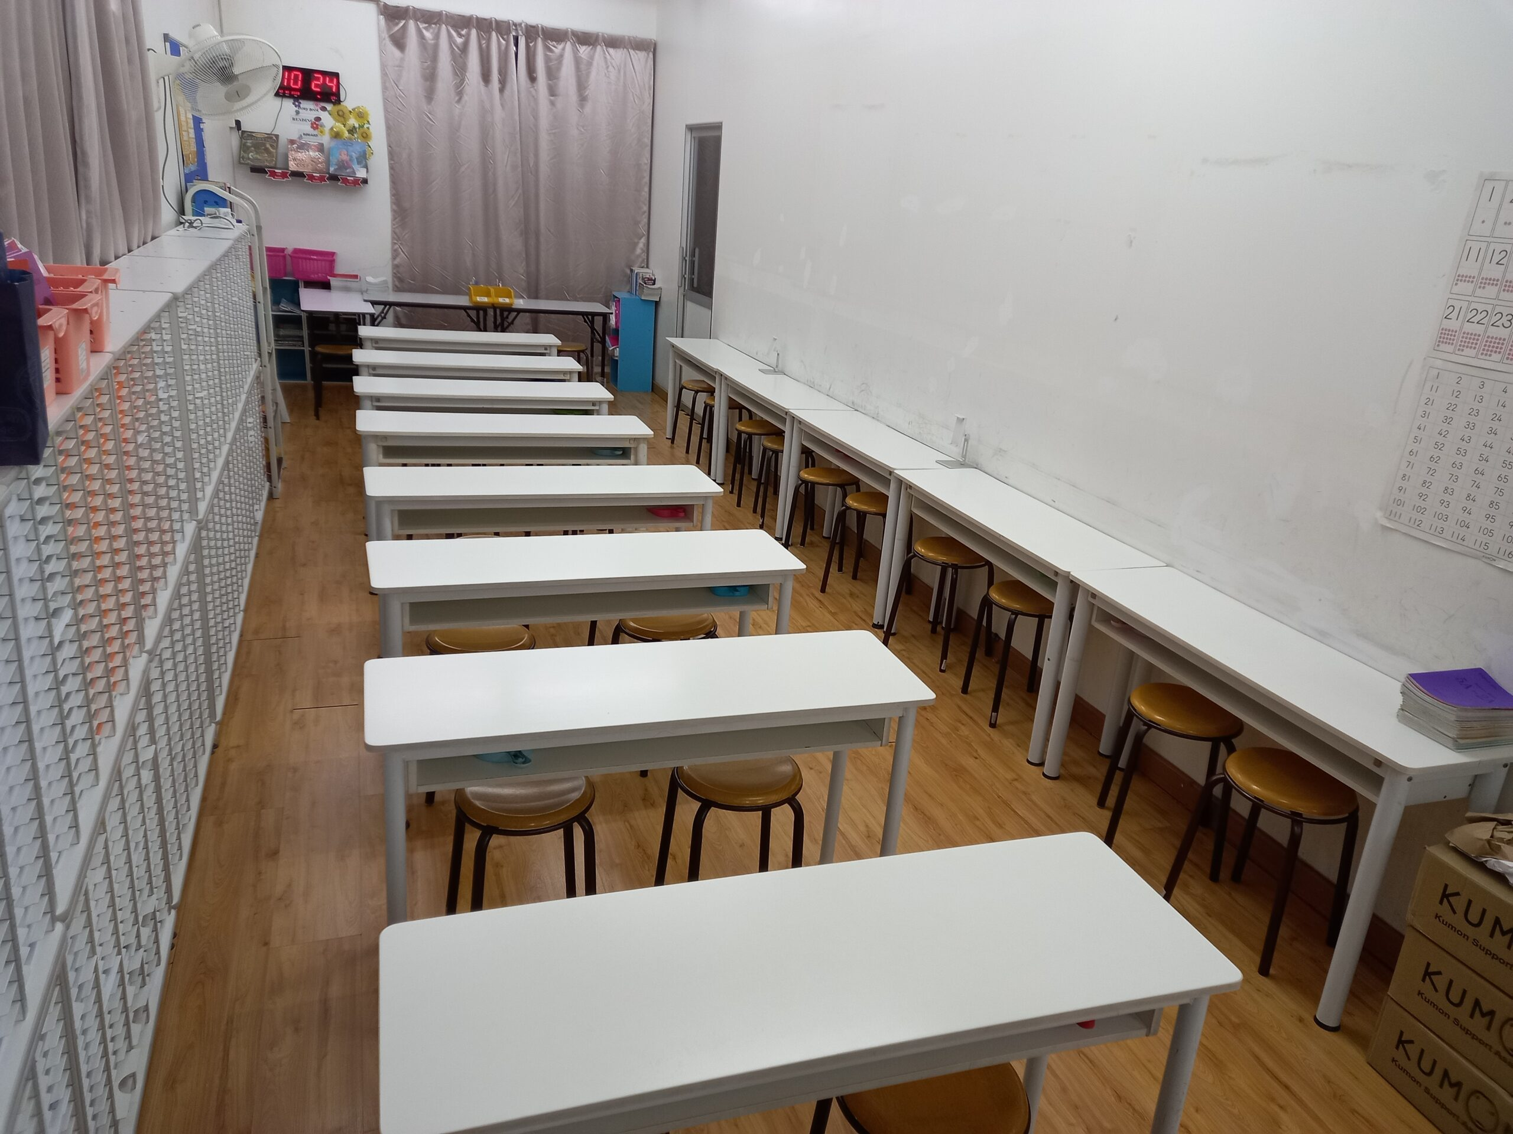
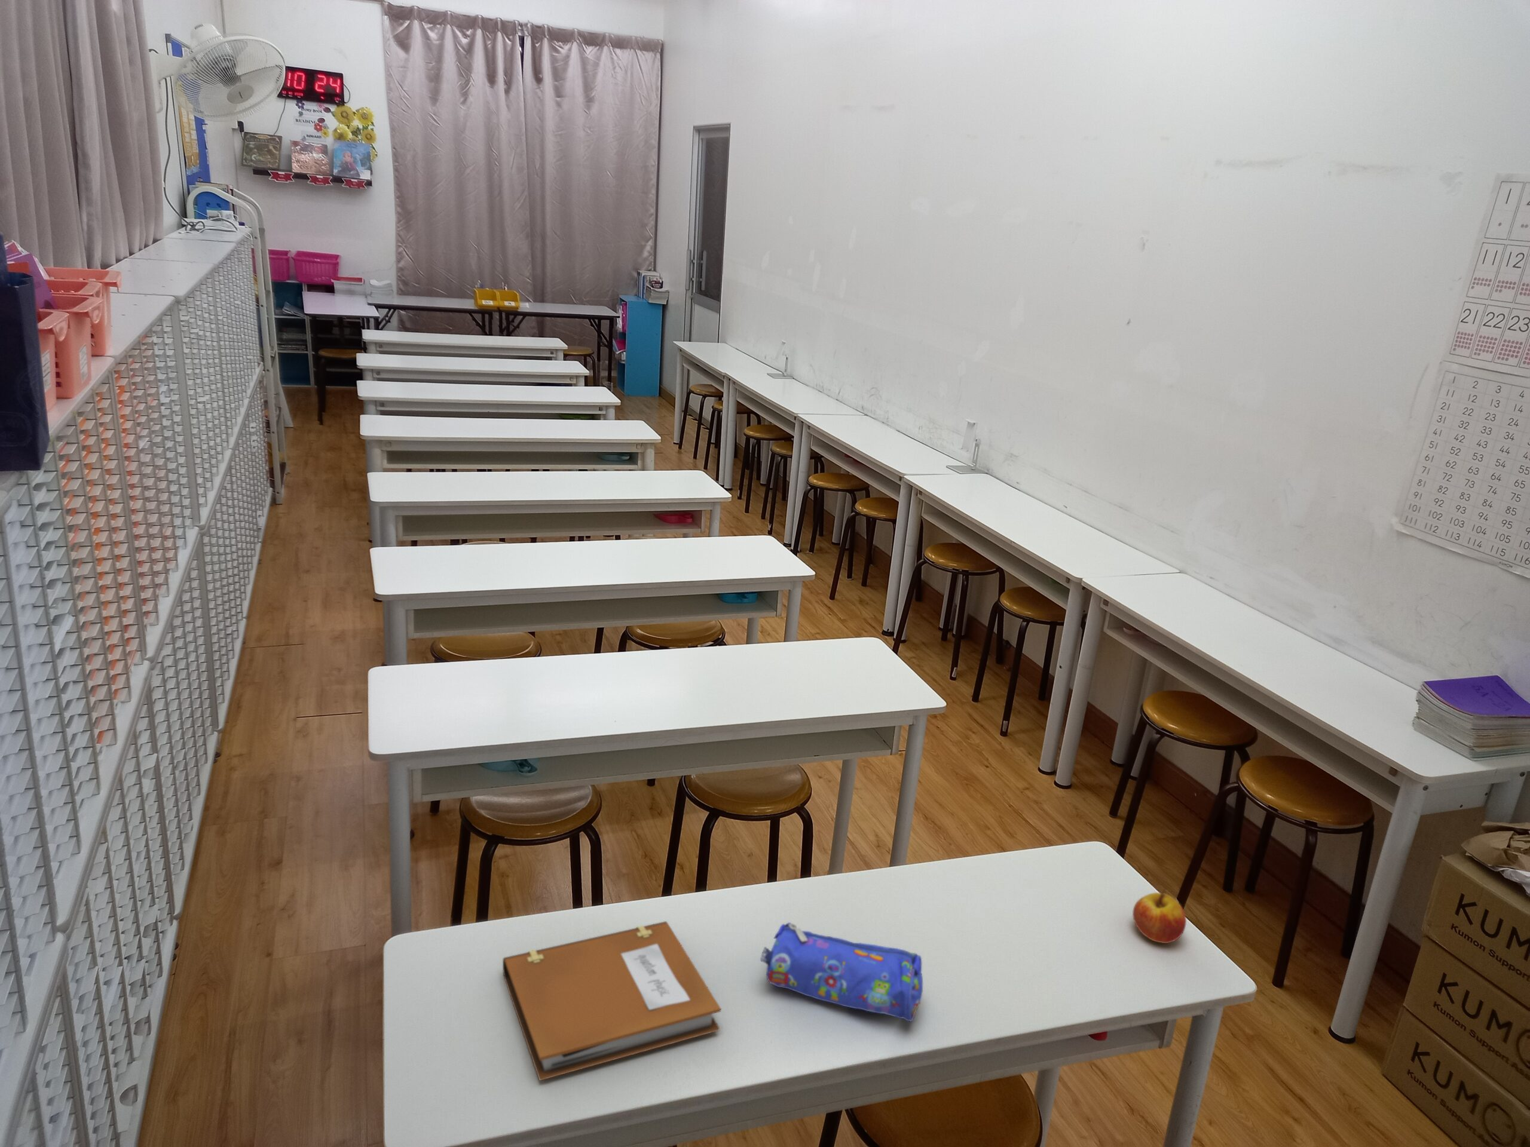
+ pencil case (843, 967)
+ apple (1160, 914)
+ notebook (612, 990)
